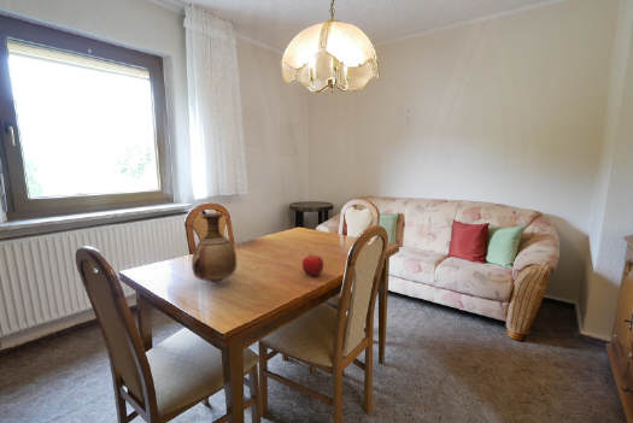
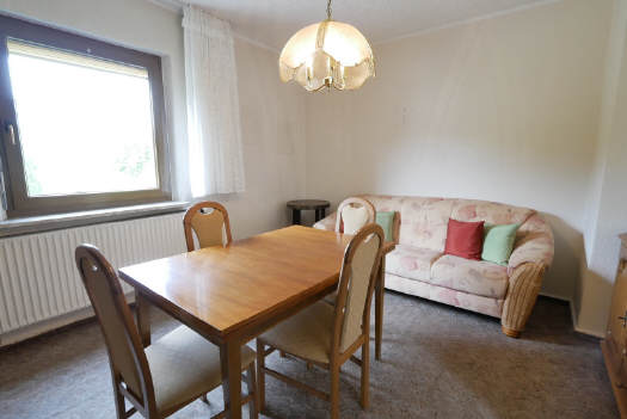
- vase (213, 248)
- fruit (312, 264)
